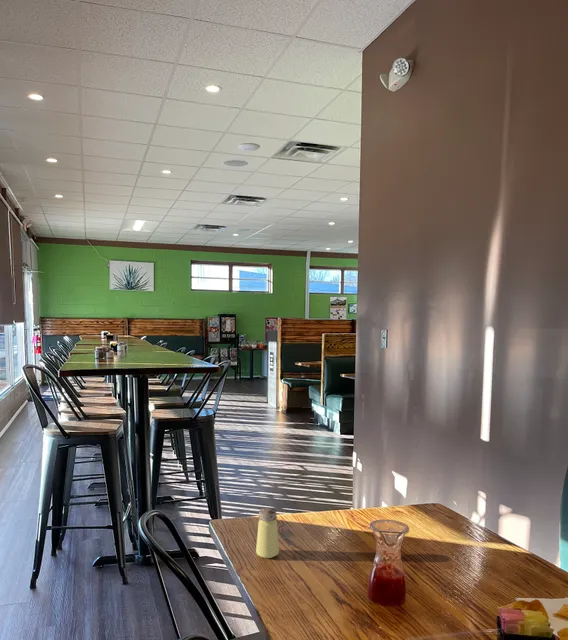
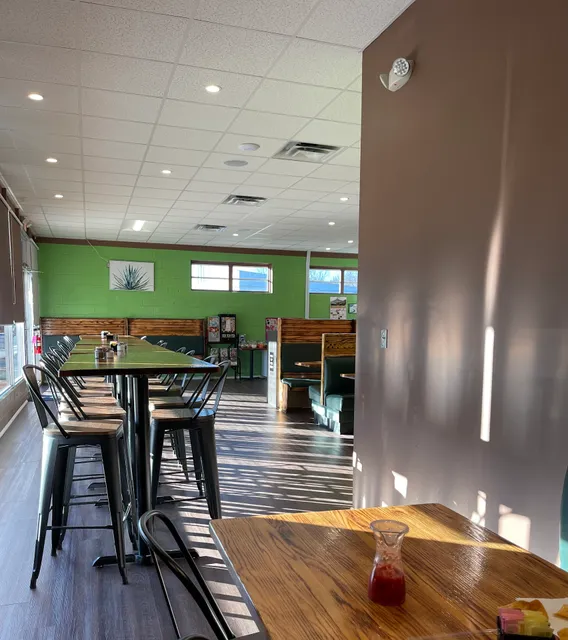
- saltshaker (267, 531)
